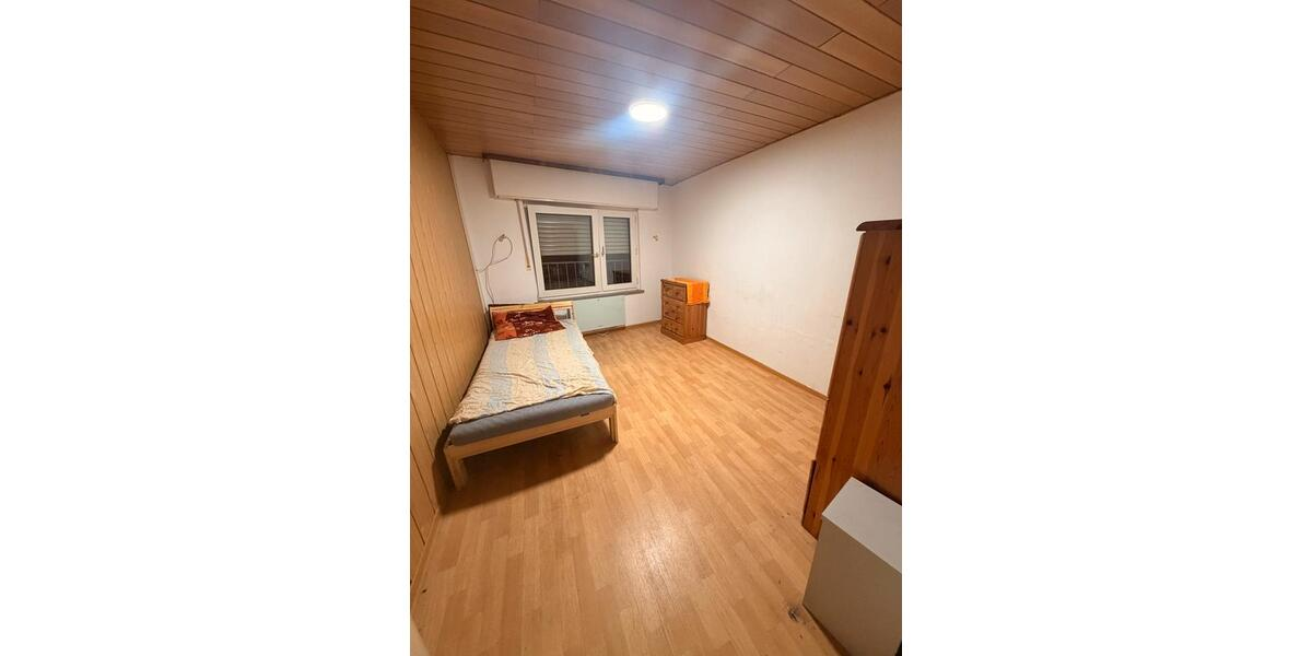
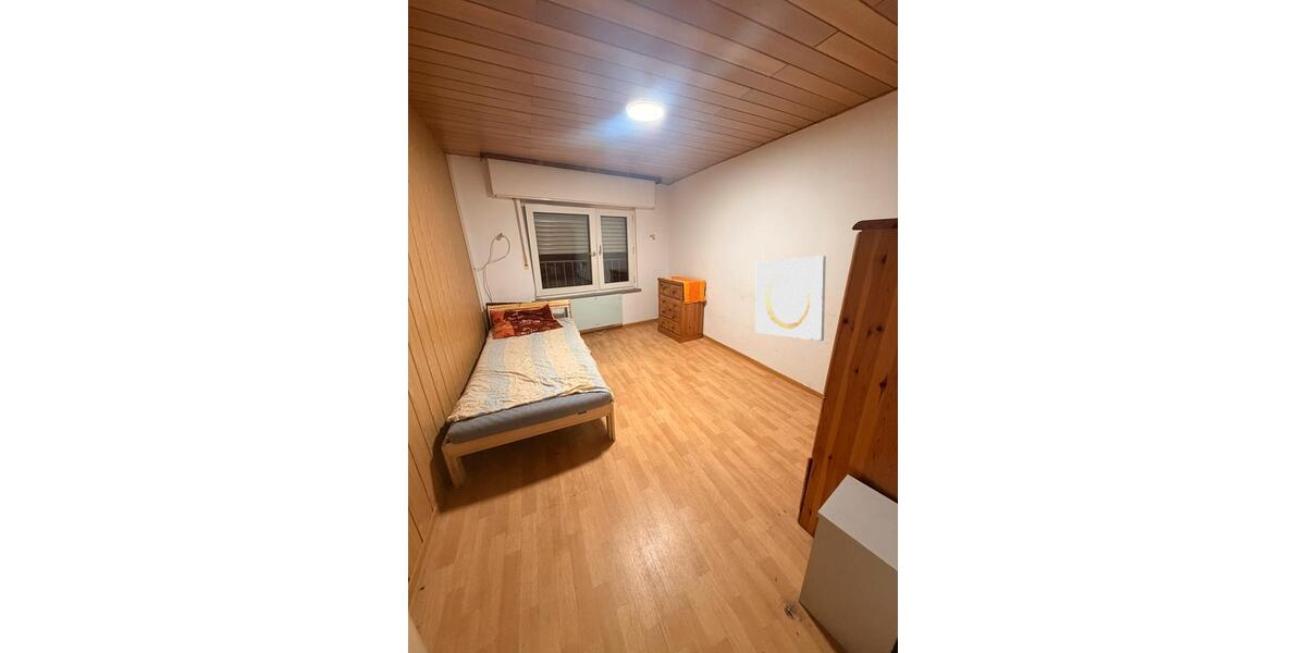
+ wall art (787, 298)
